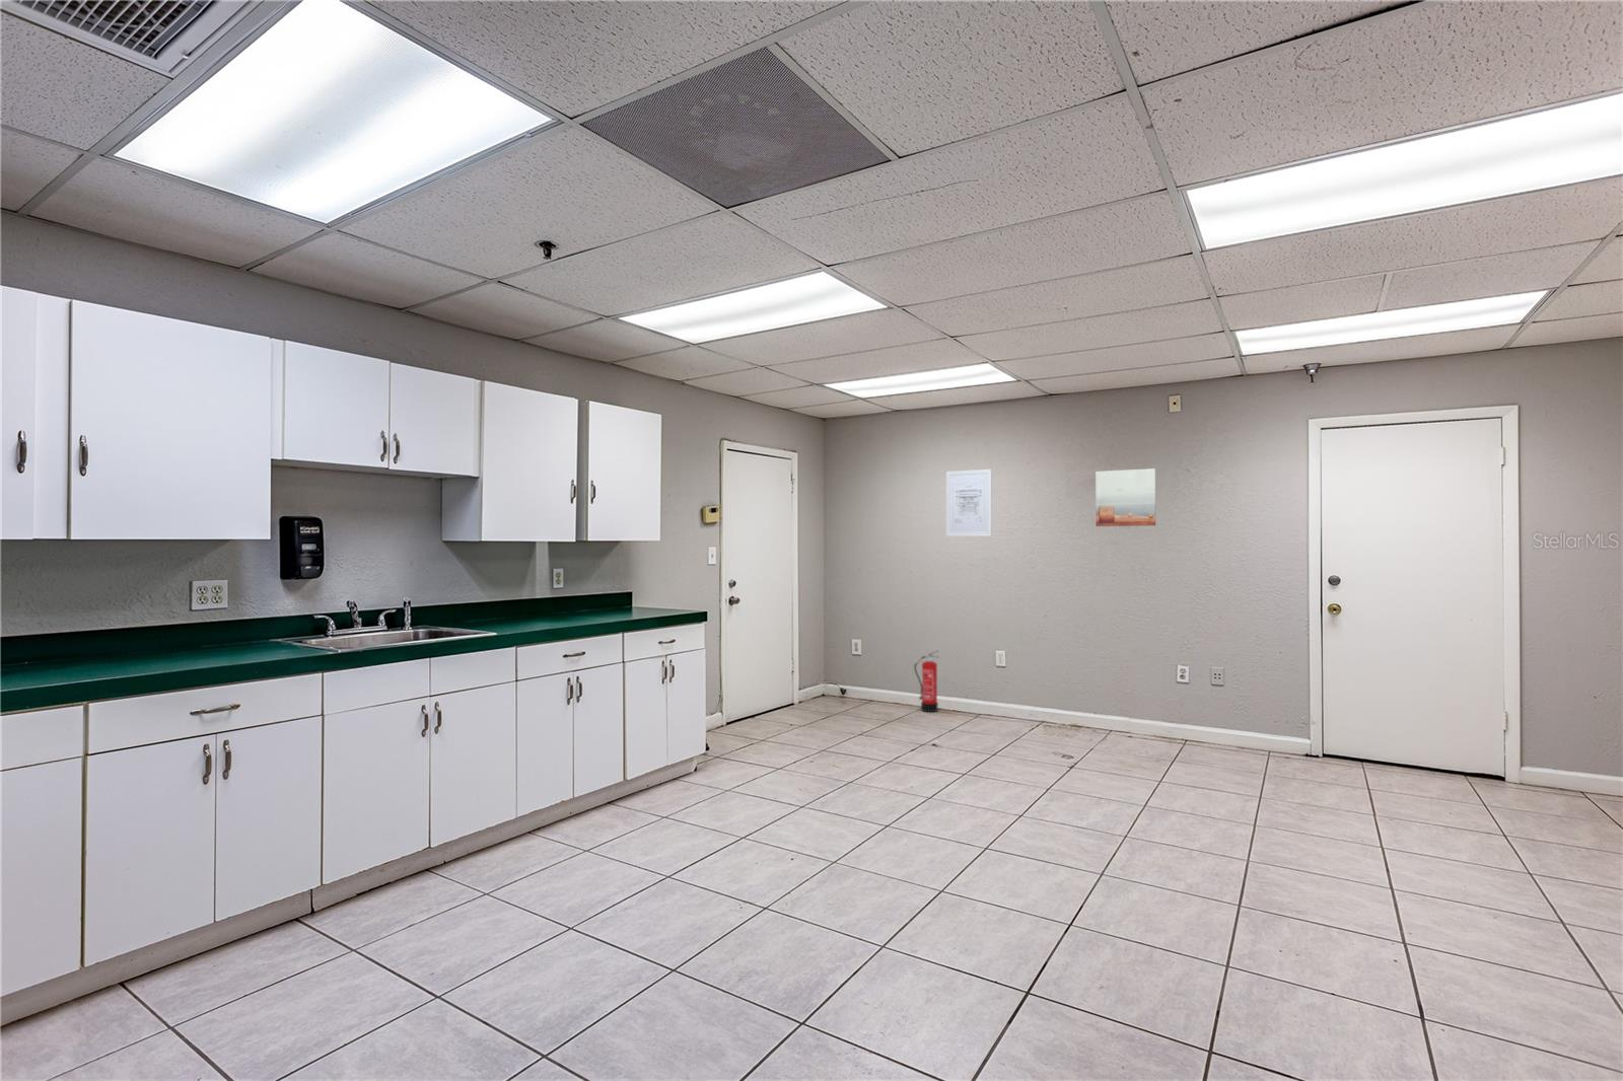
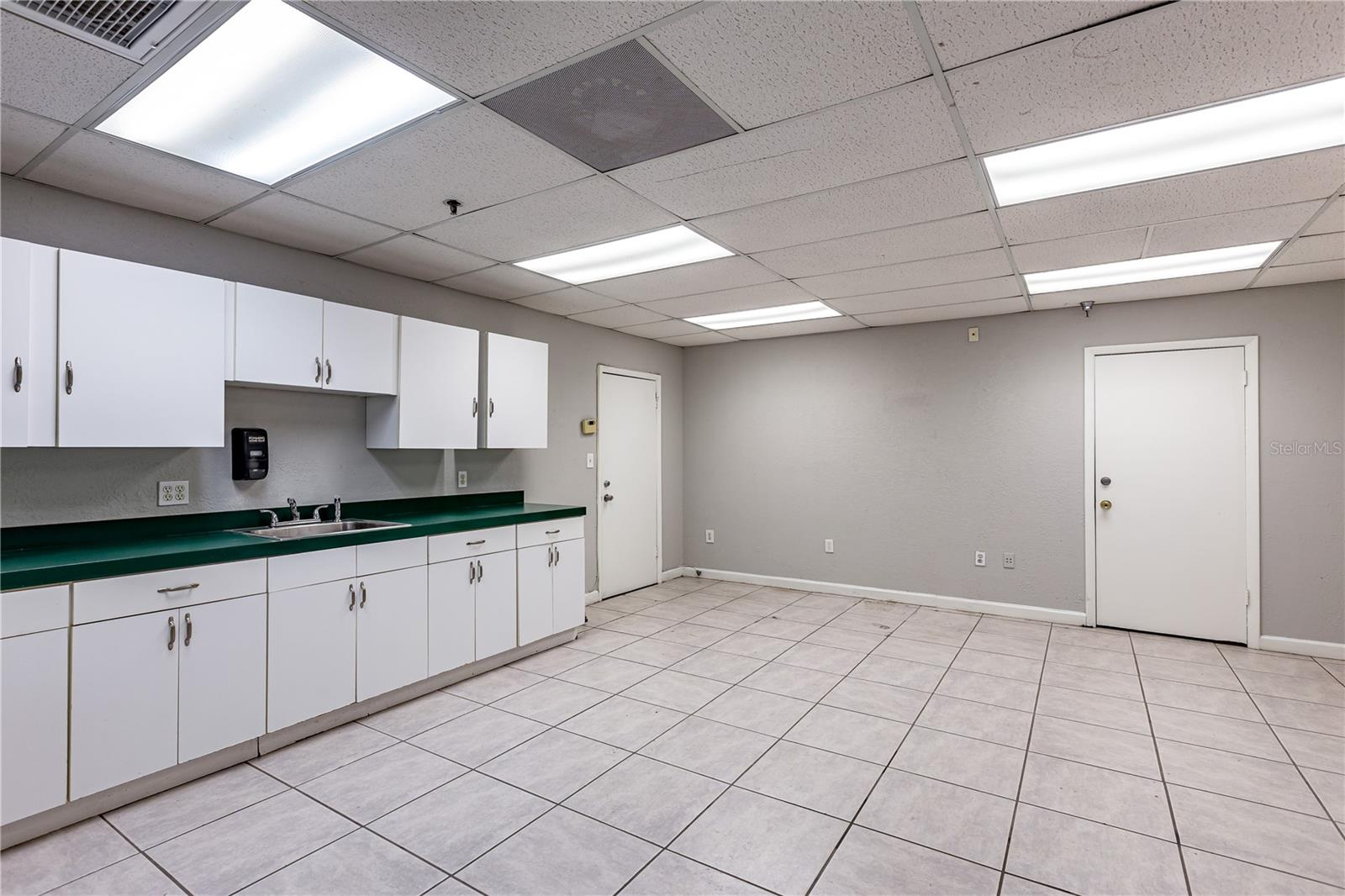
- wall art (1125, 498)
- fire extinguisher (926, 679)
- wall art (968, 503)
